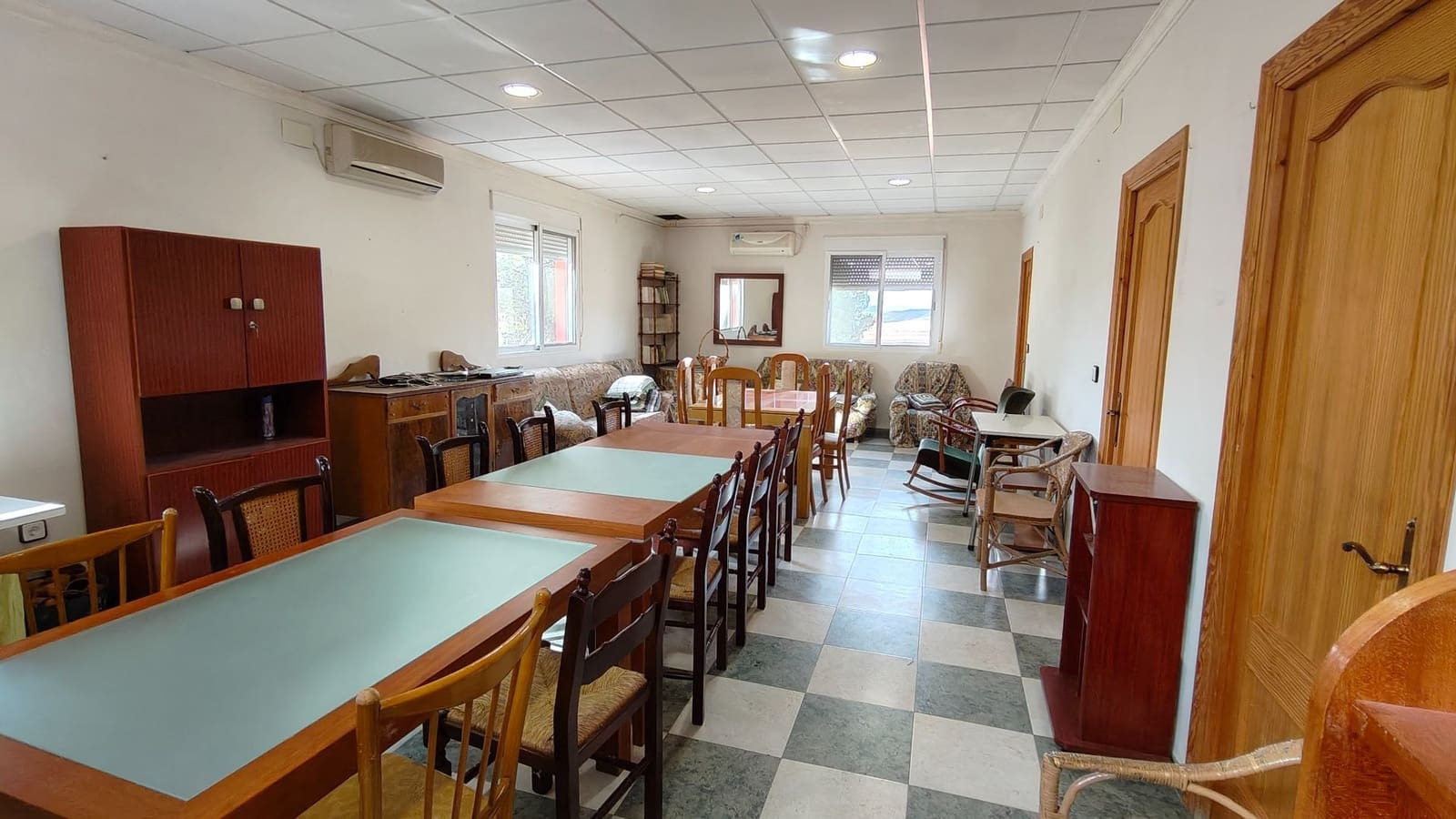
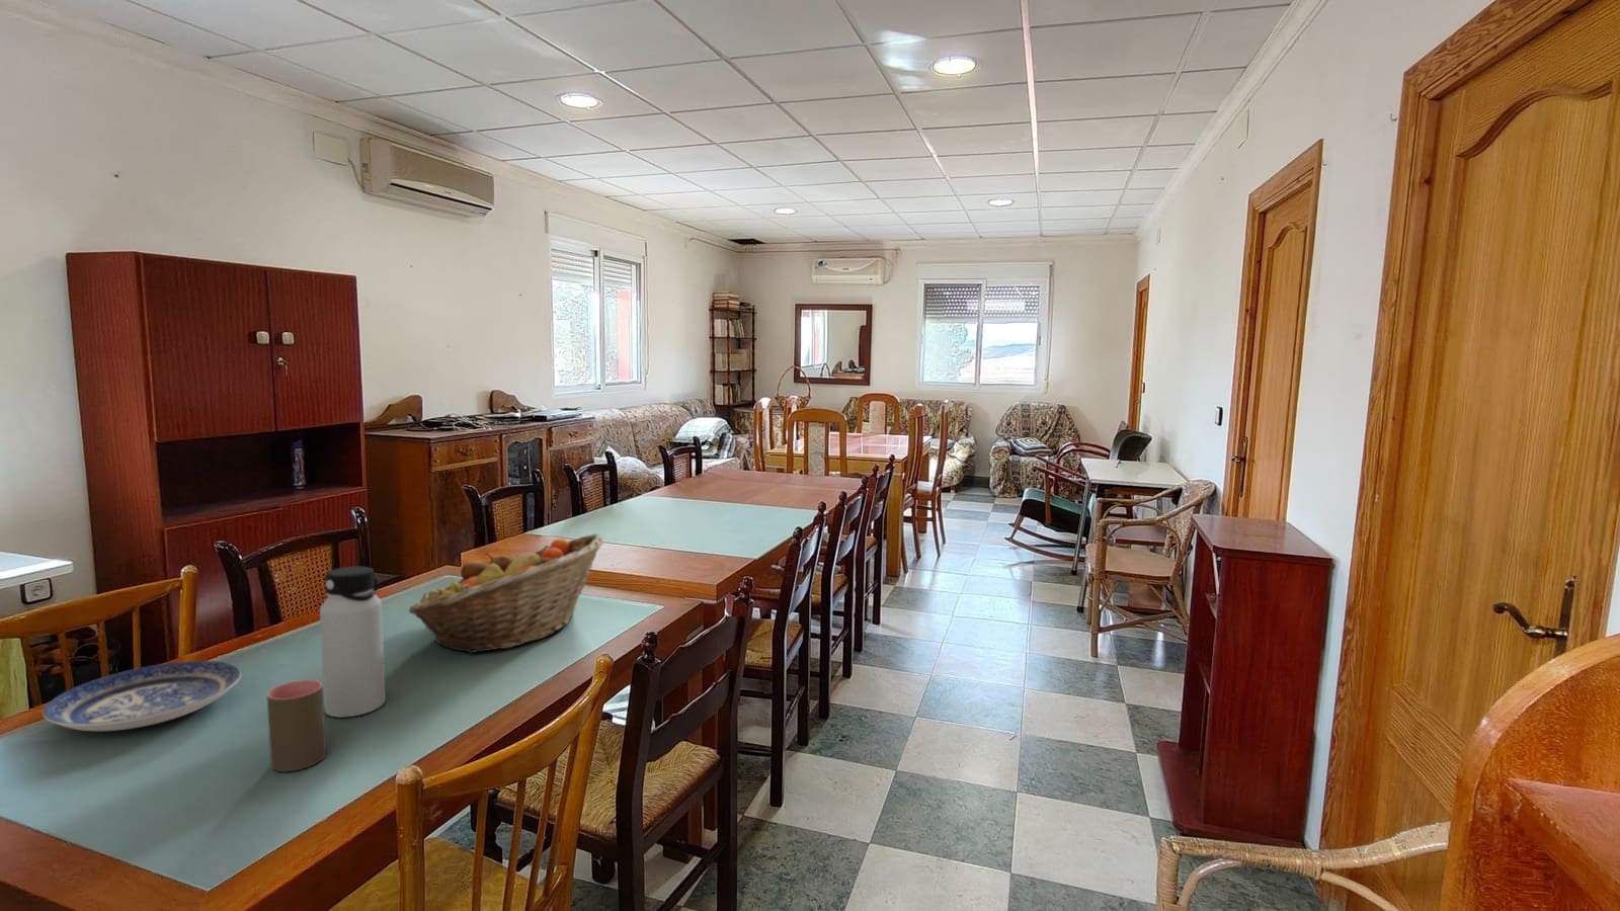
+ plate (149, 700)
+ water bottle (353, 638)
+ fruit basket (514, 585)
+ cup (297, 724)
